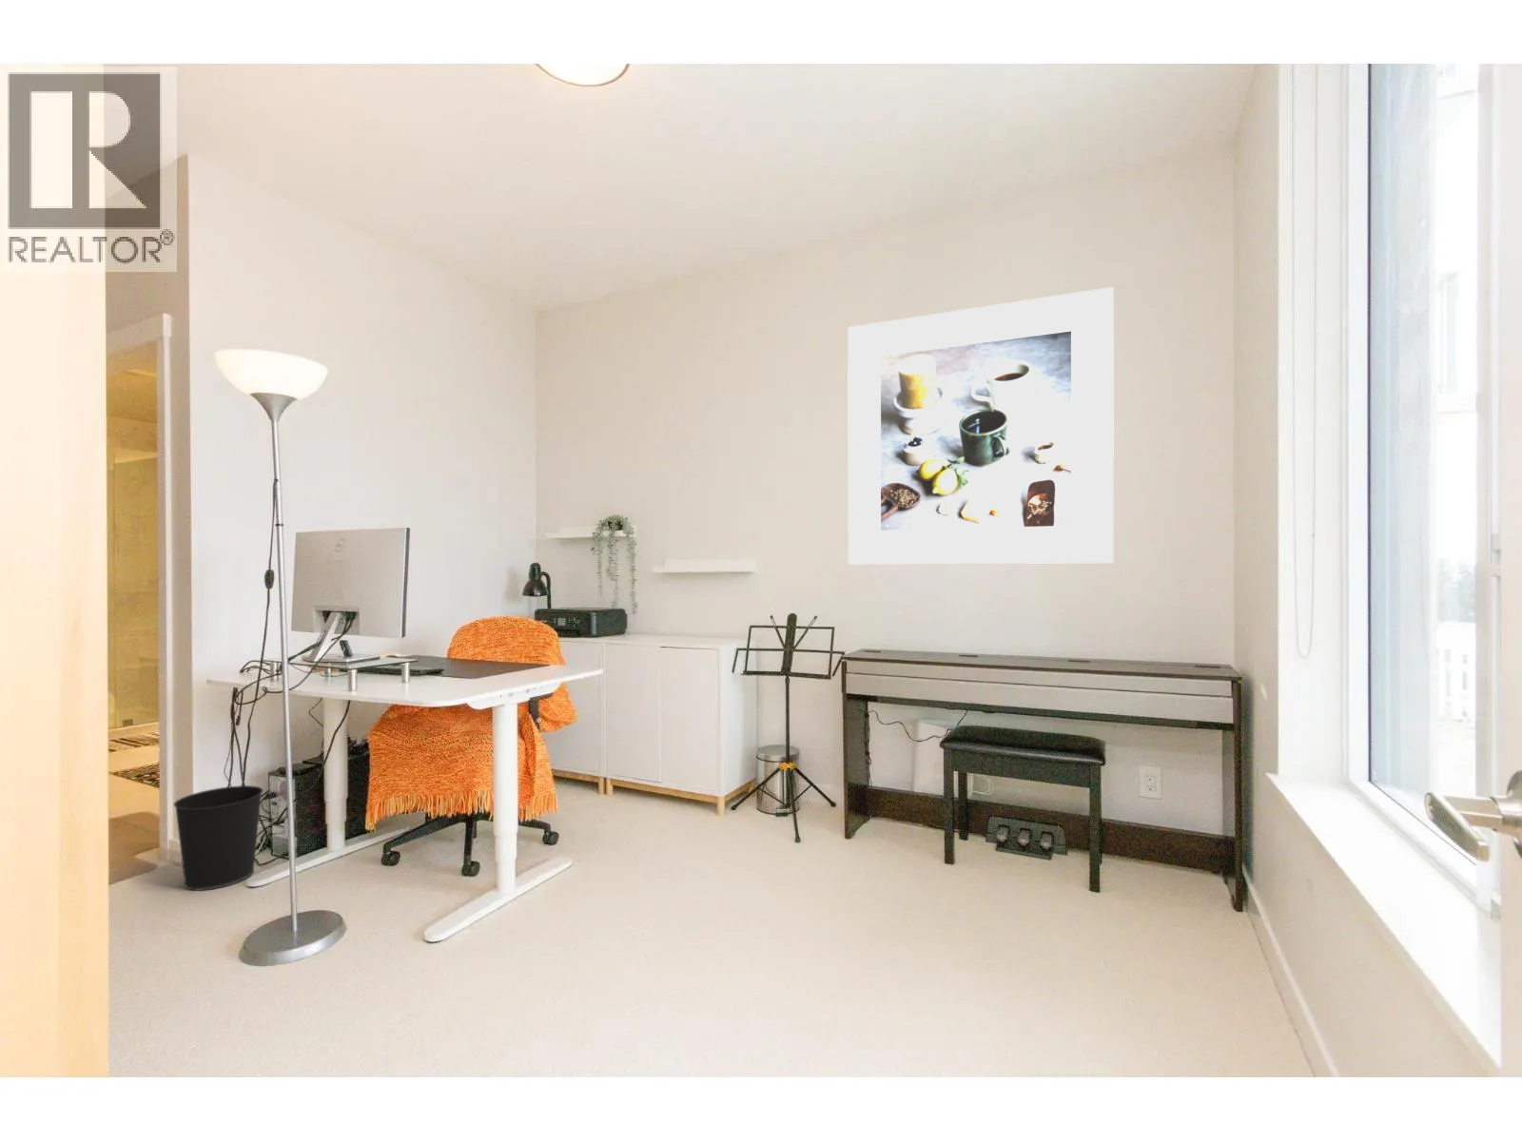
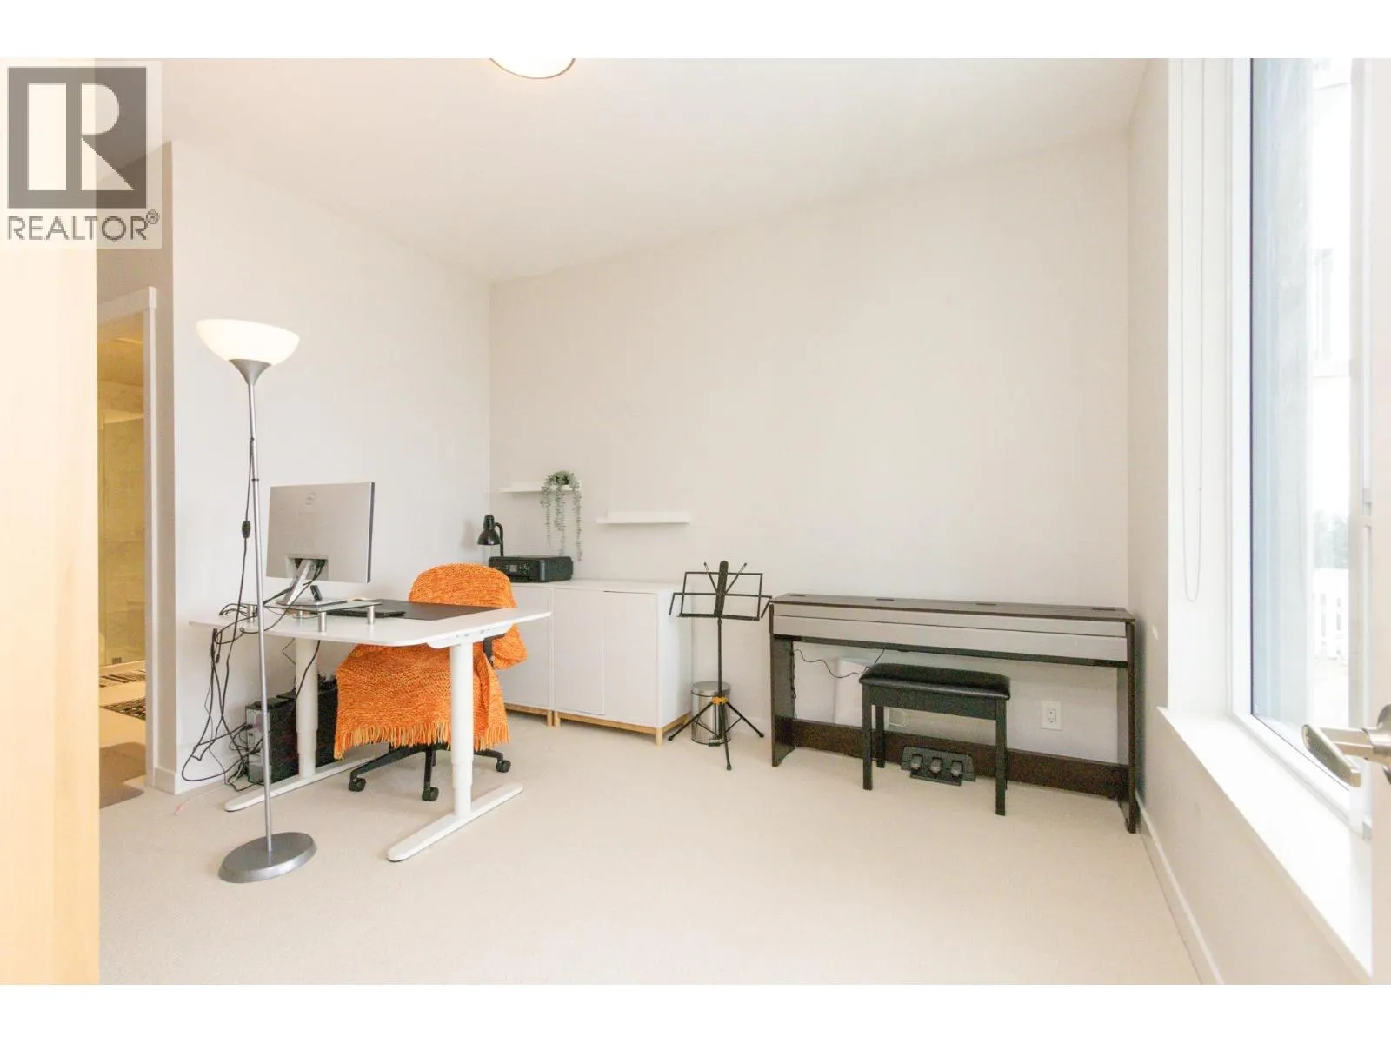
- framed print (971, 436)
- wastebasket (219, 837)
